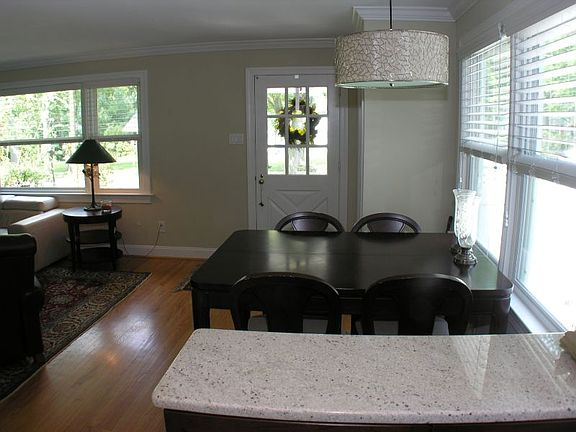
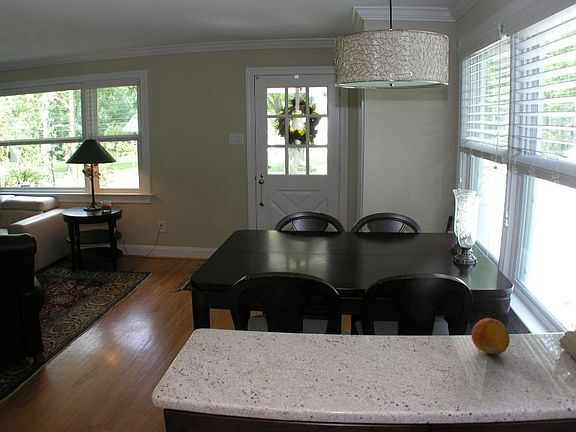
+ fruit (490, 335)
